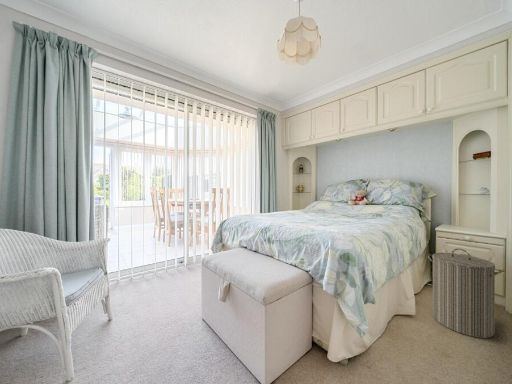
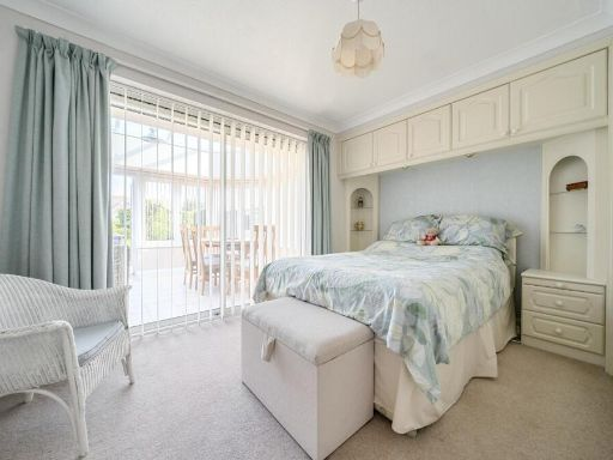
- laundry hamper (461, 286)
